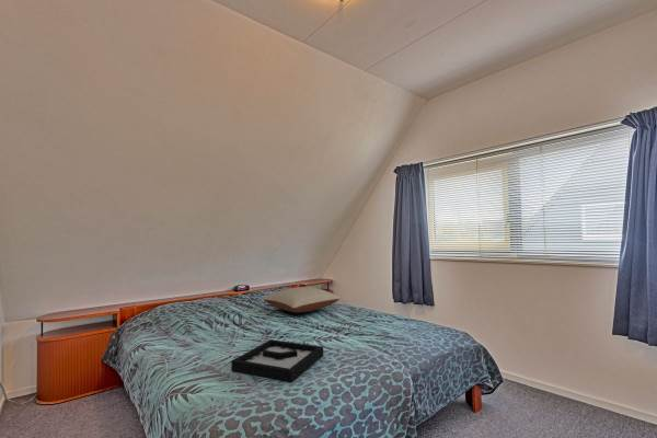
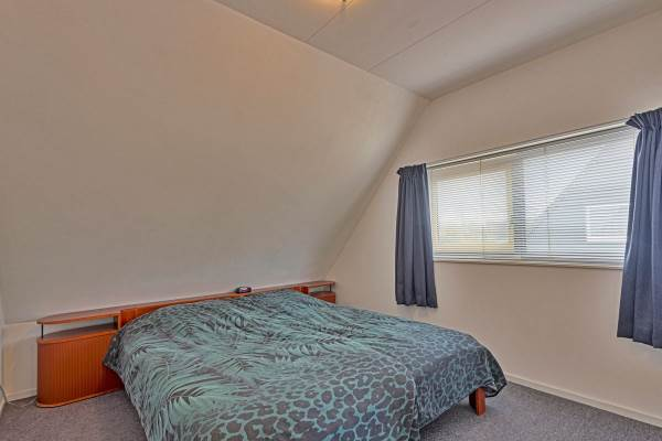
- decorative tray (279, 358)
- pillow (301, 299)
